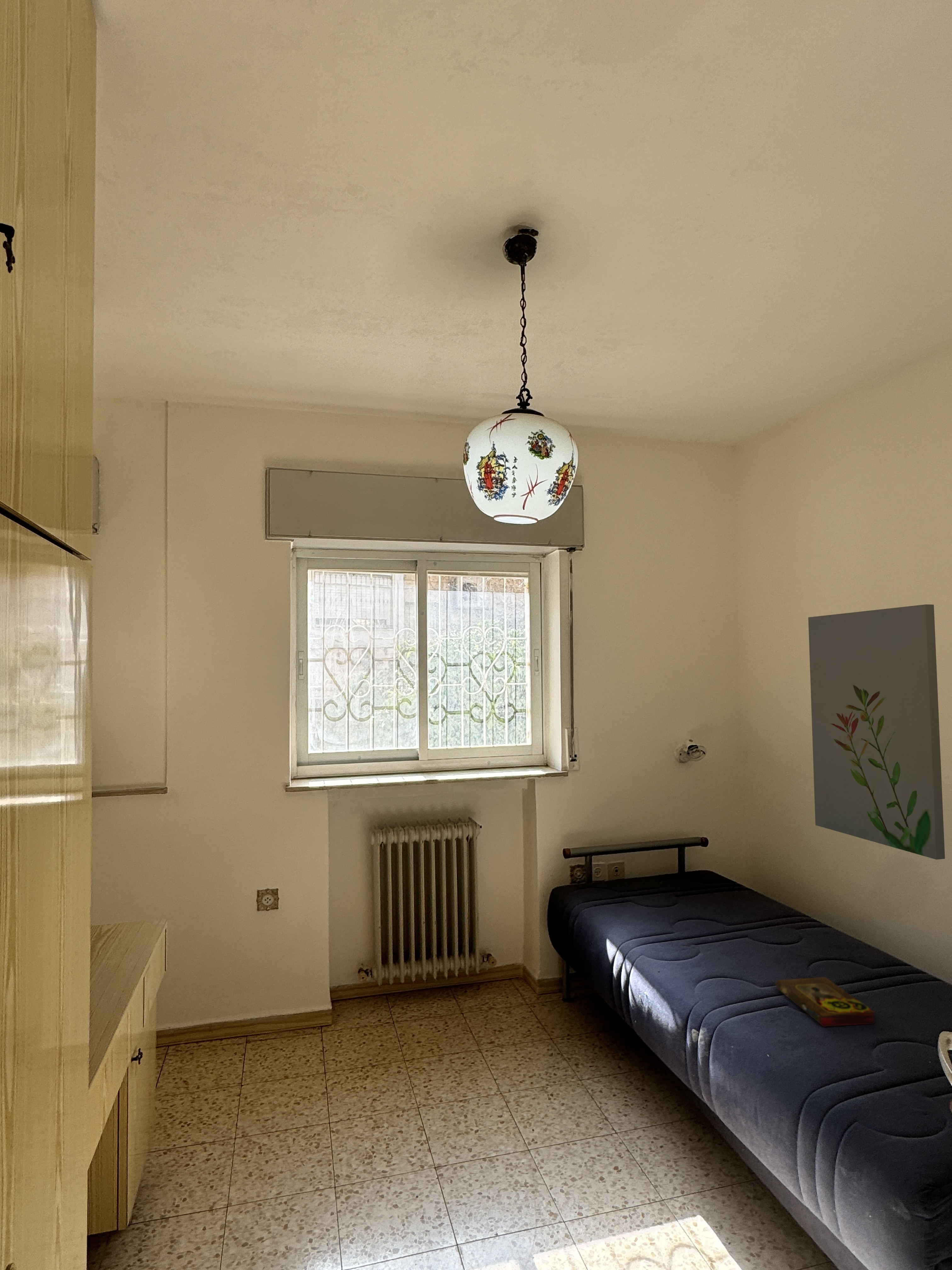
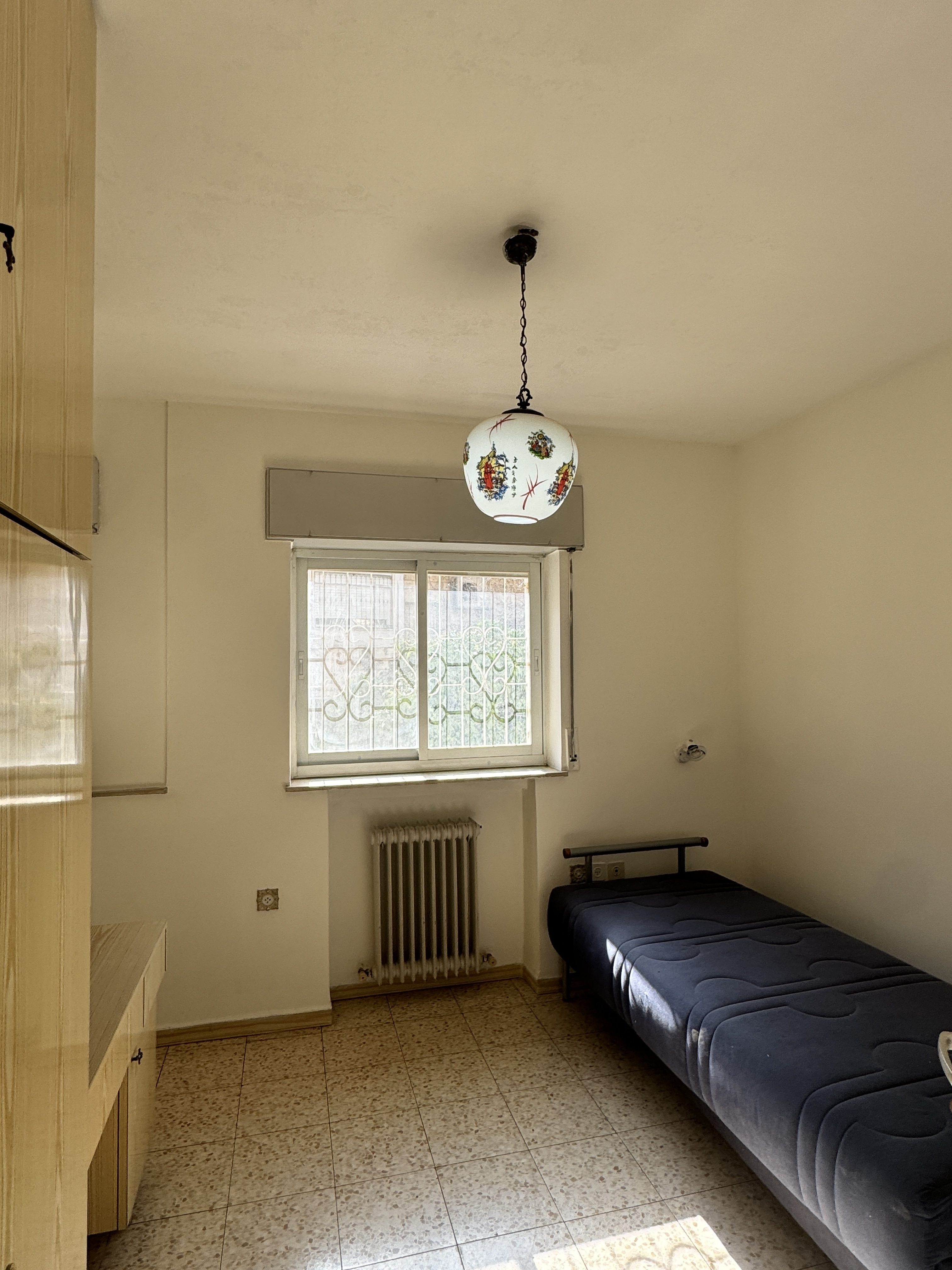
- wall art (869, 725)
- book (823, 1000)
